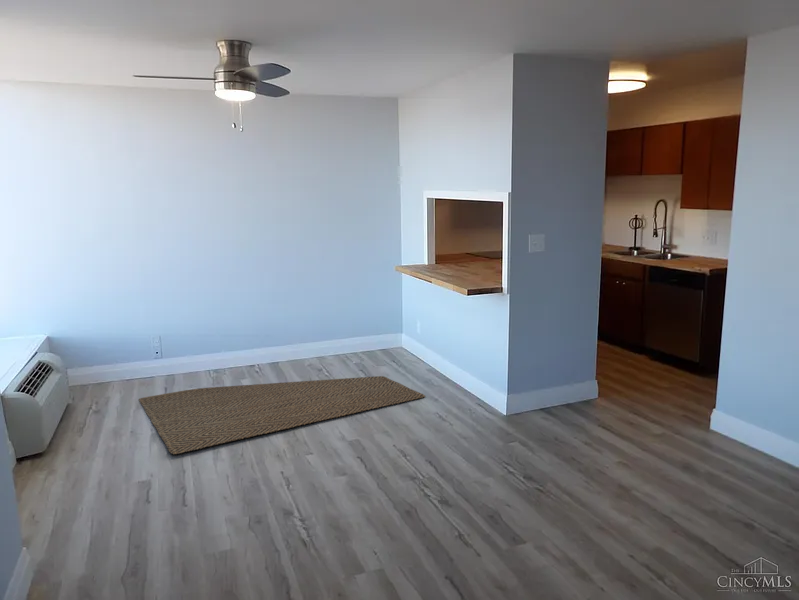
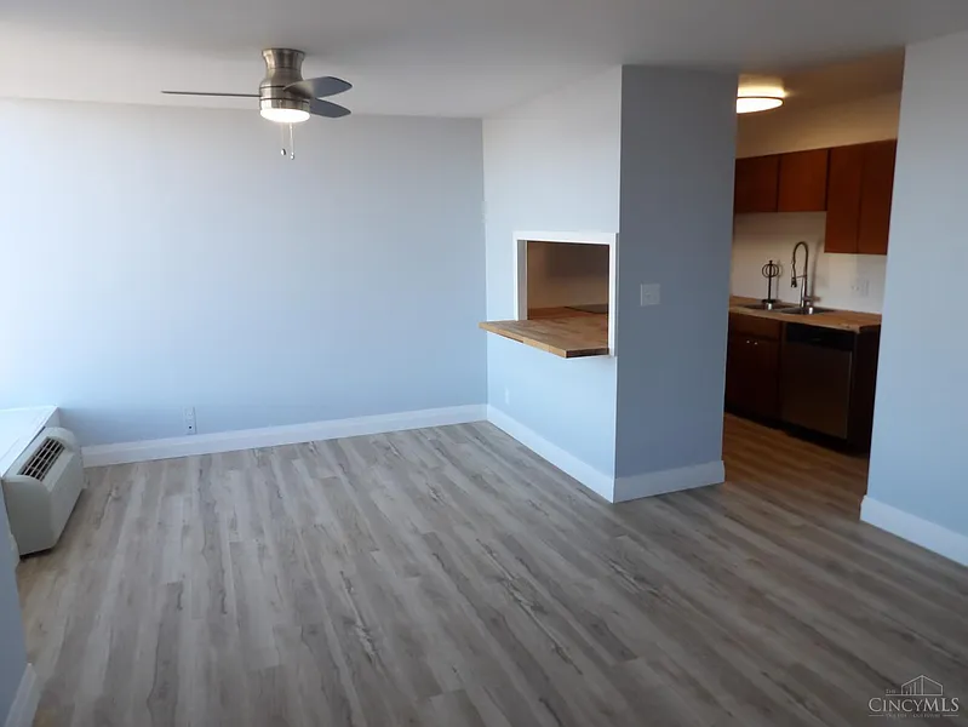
- rug (281, 397)
